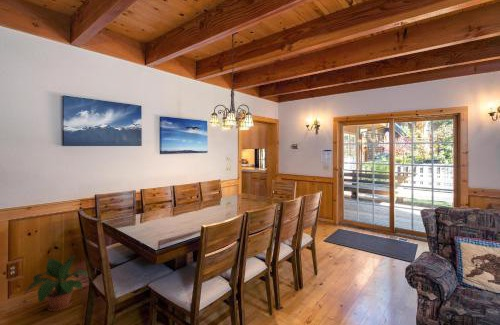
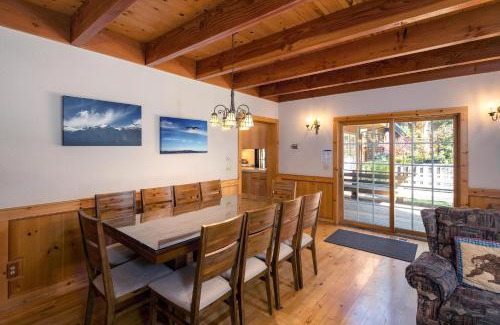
- potted plant (58, 277)
